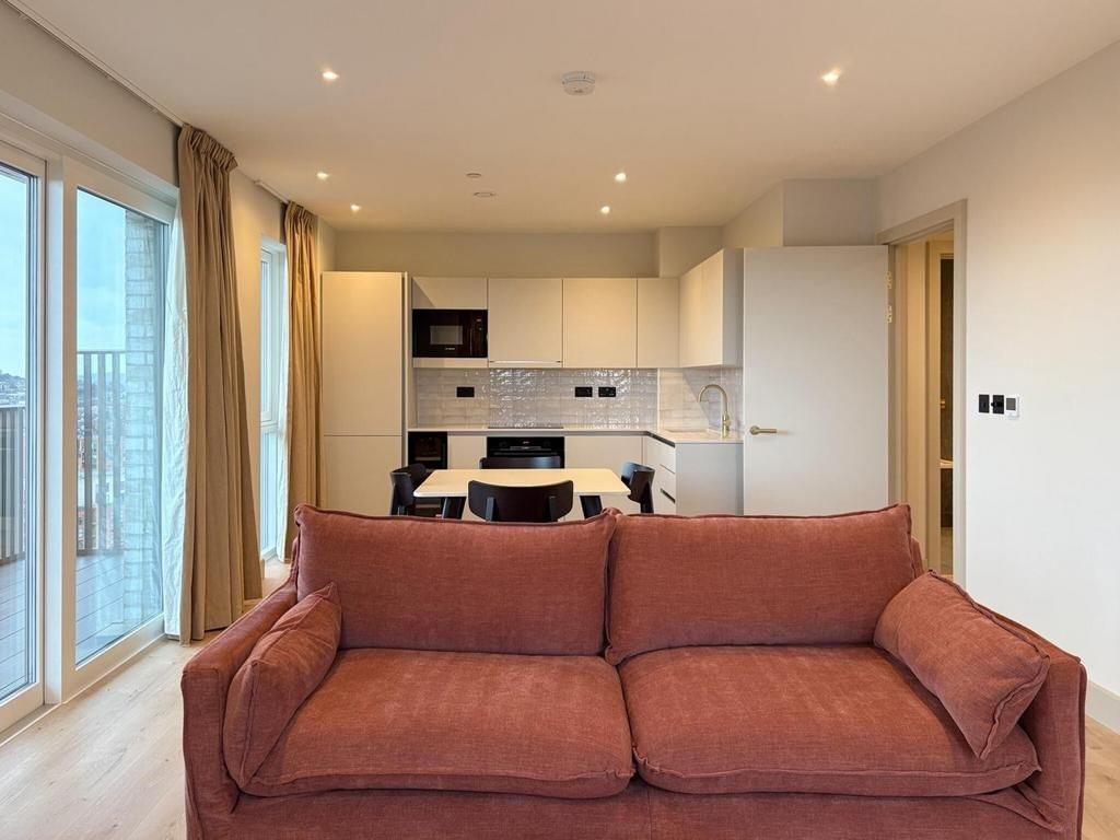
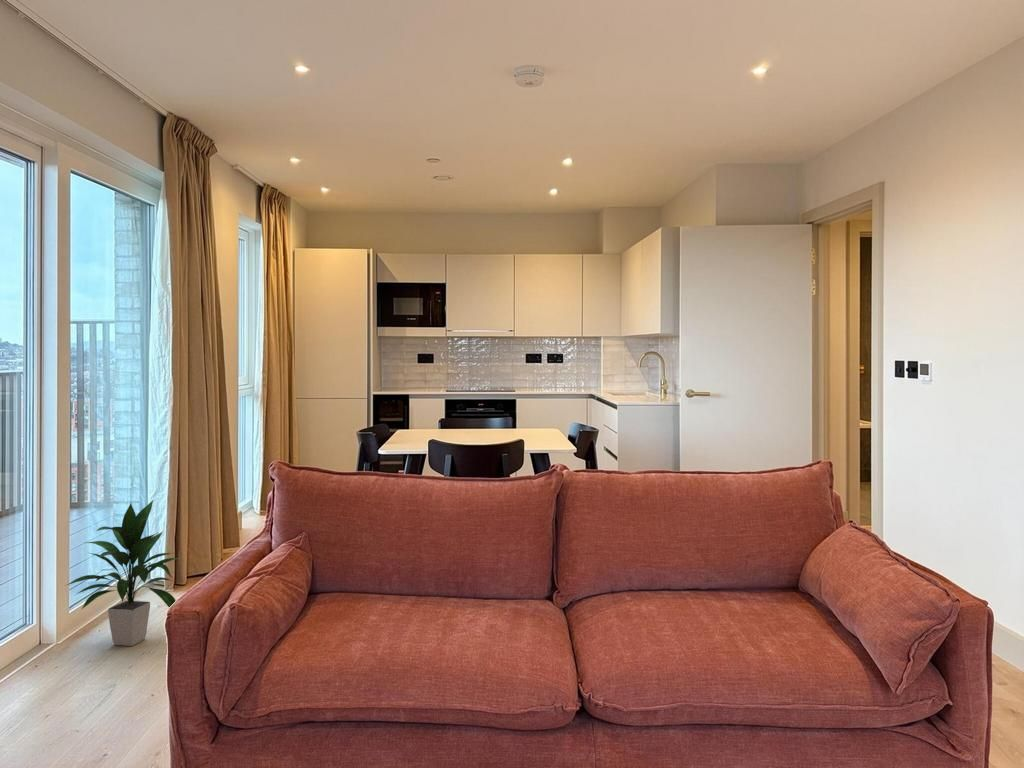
+ indoor plant (131, 574)
